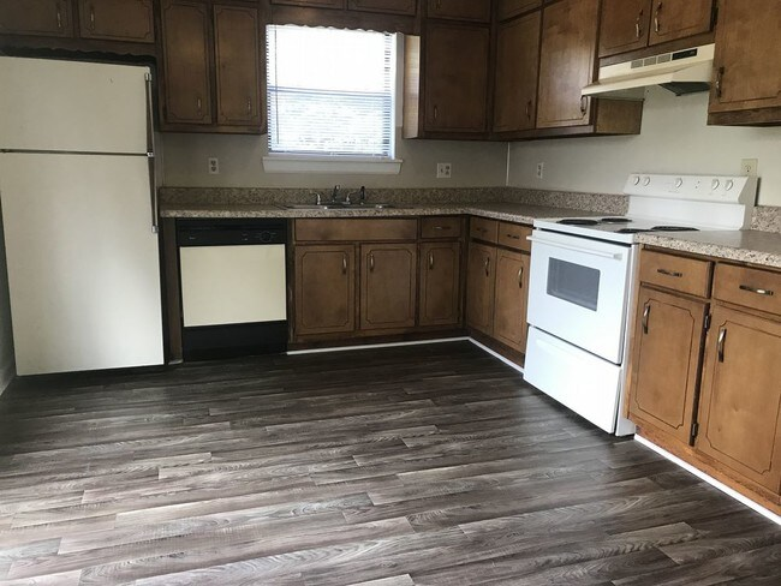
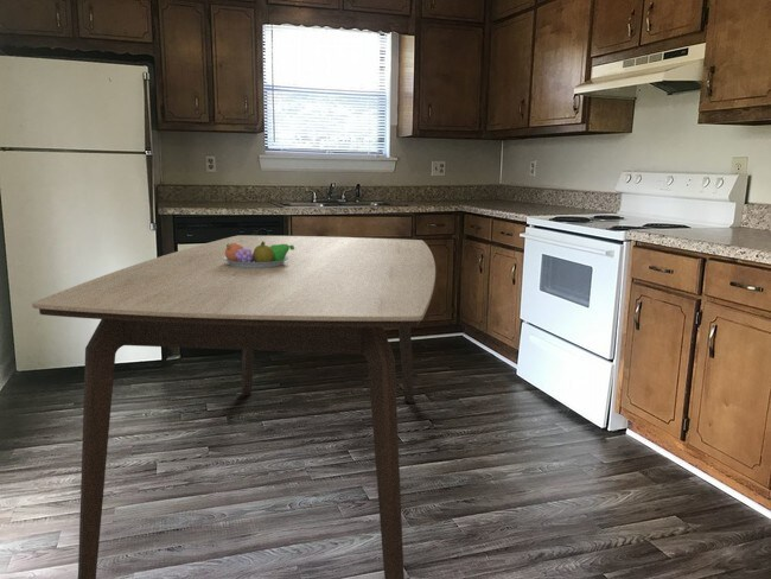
+ fruit bowl (259, 250)
+ dining table (300, 351)
